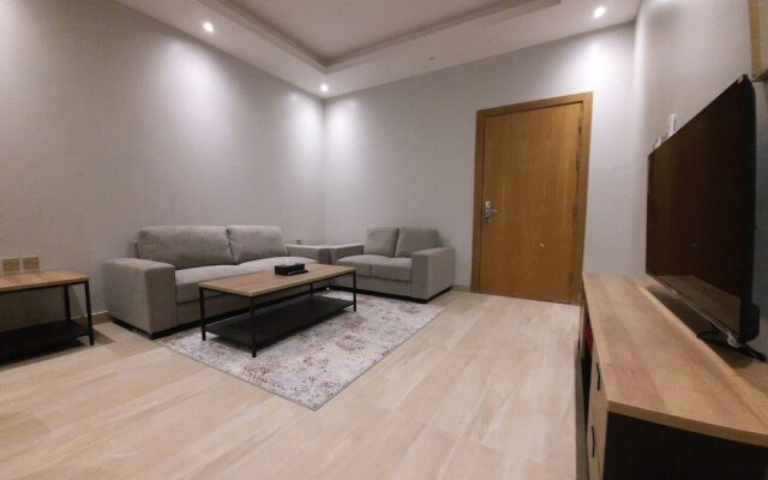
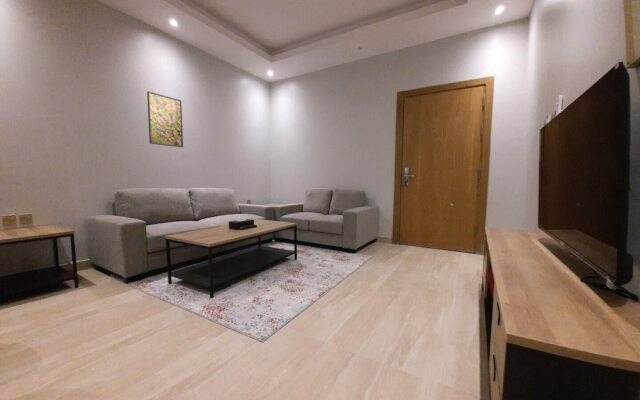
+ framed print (166, 120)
